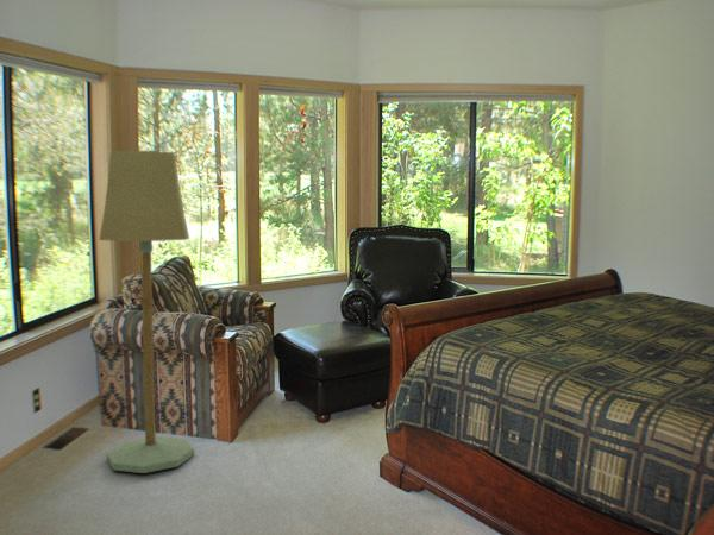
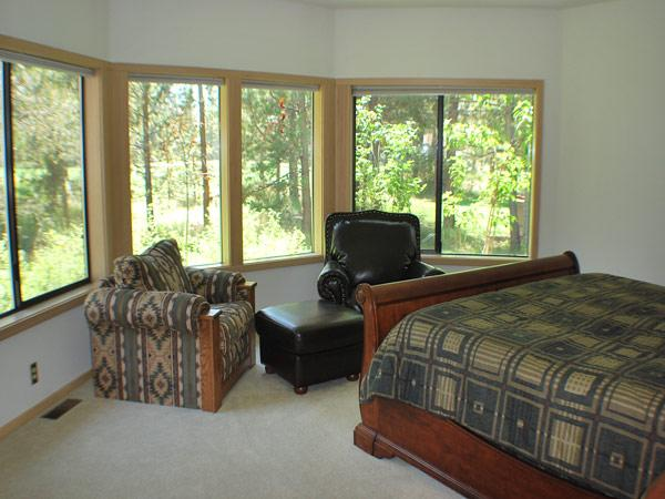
- floor lamp (146, 308)
